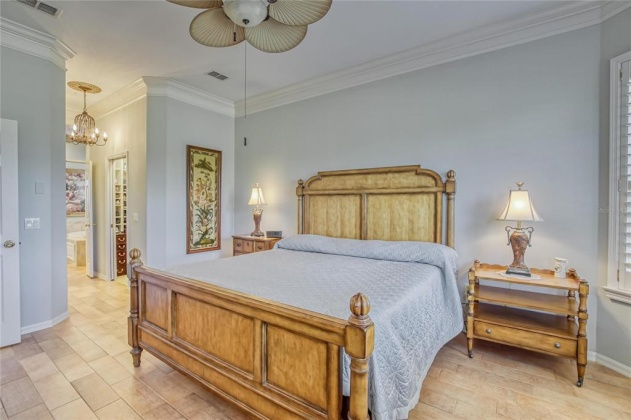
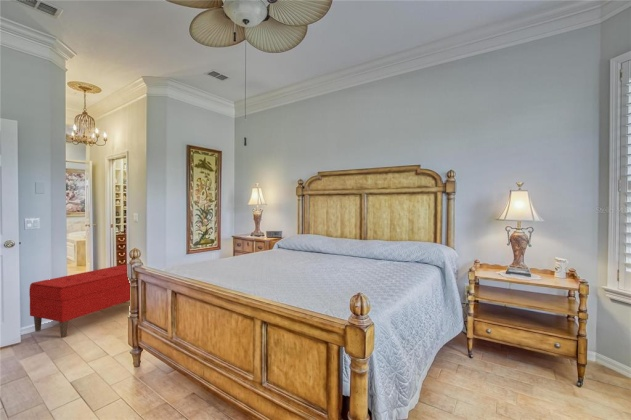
+ bench (98, 295)
